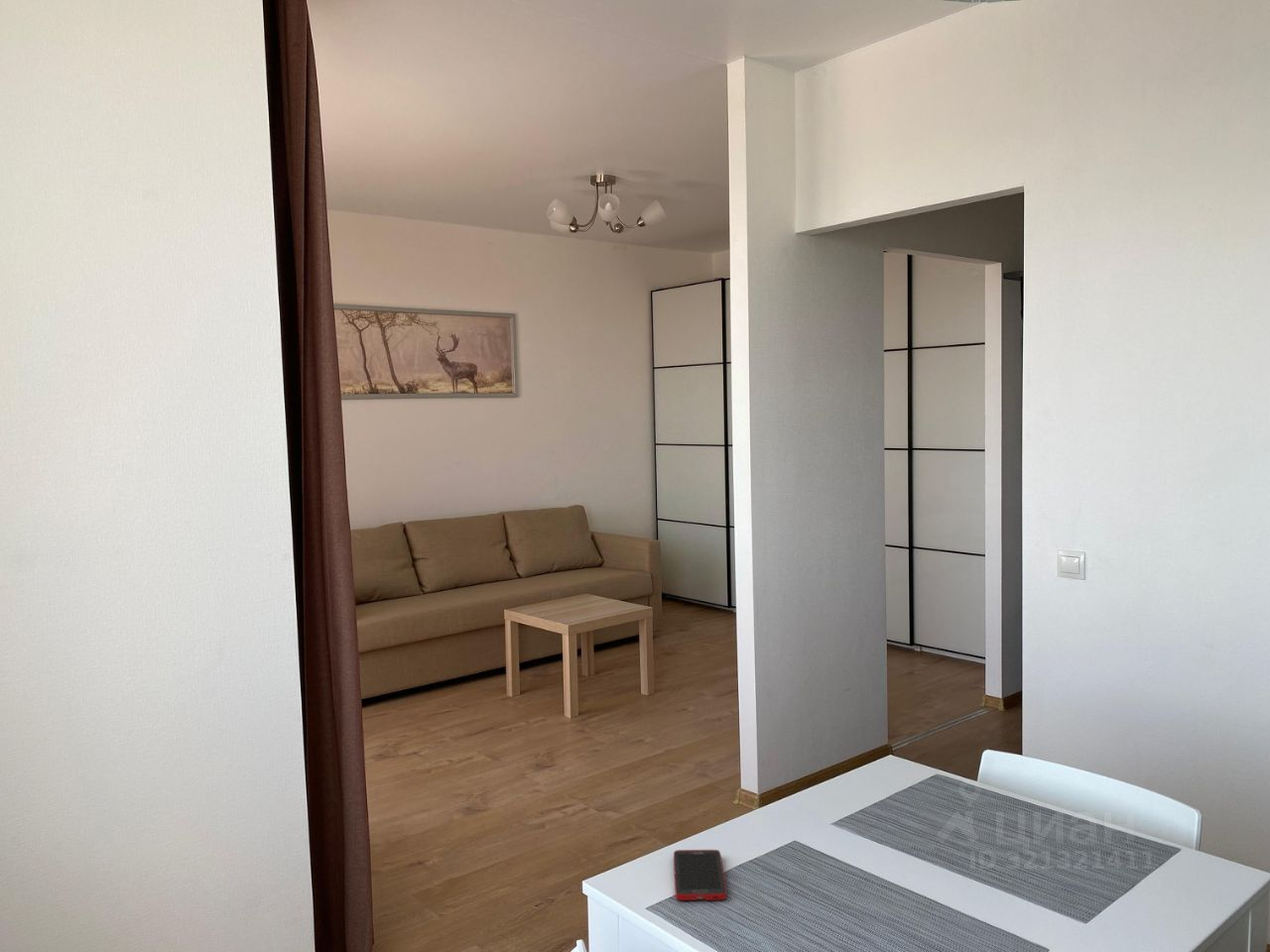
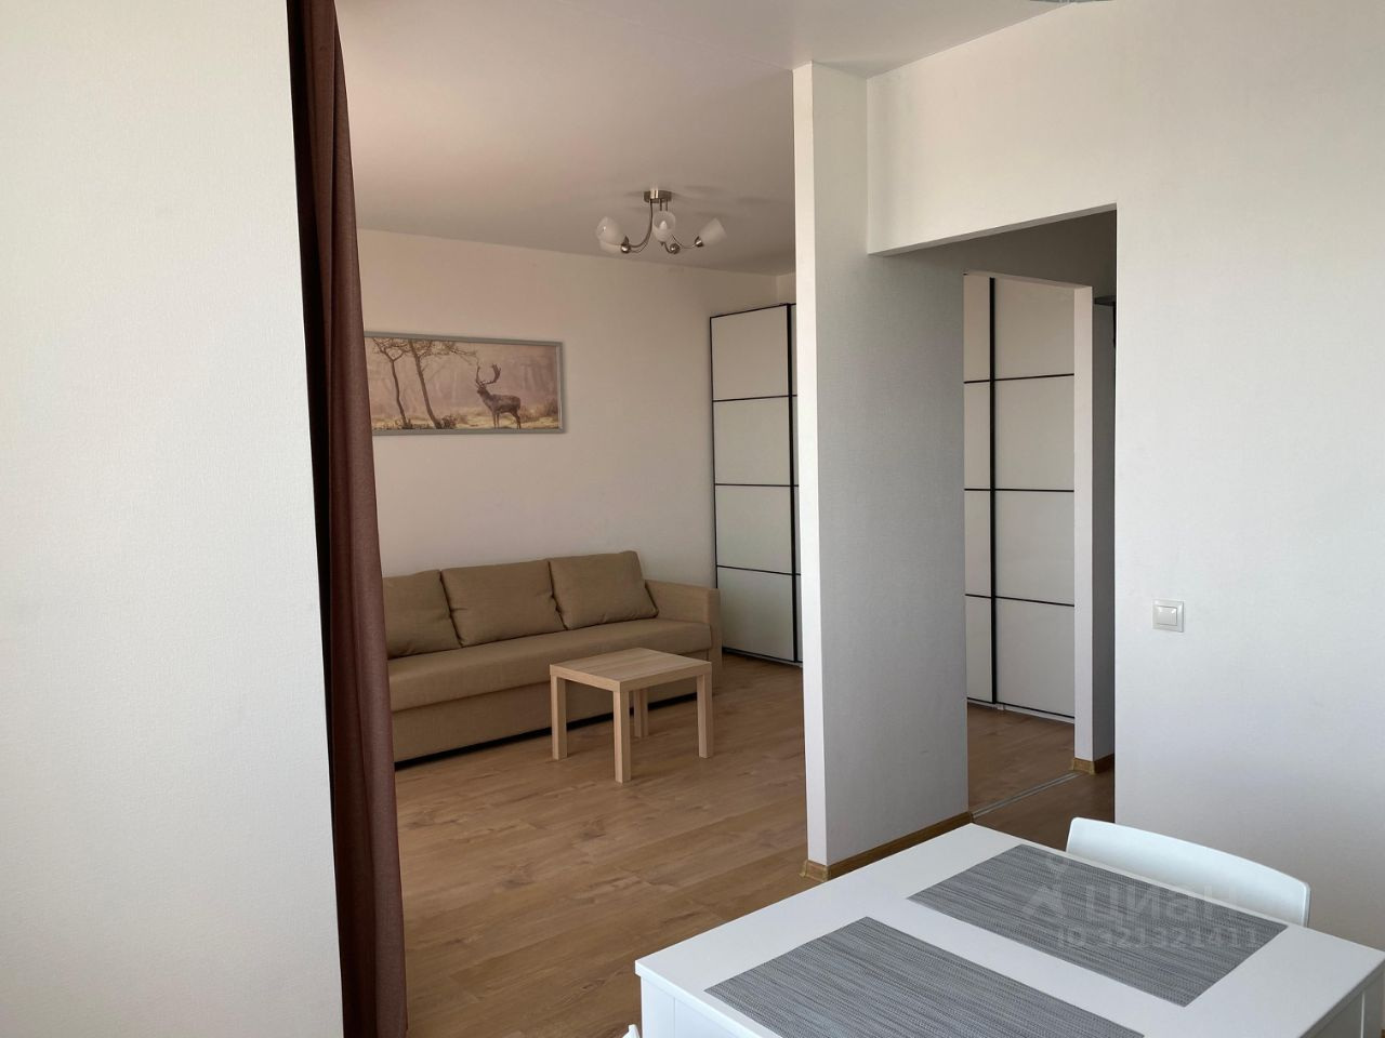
- cell phone (698, 874)
